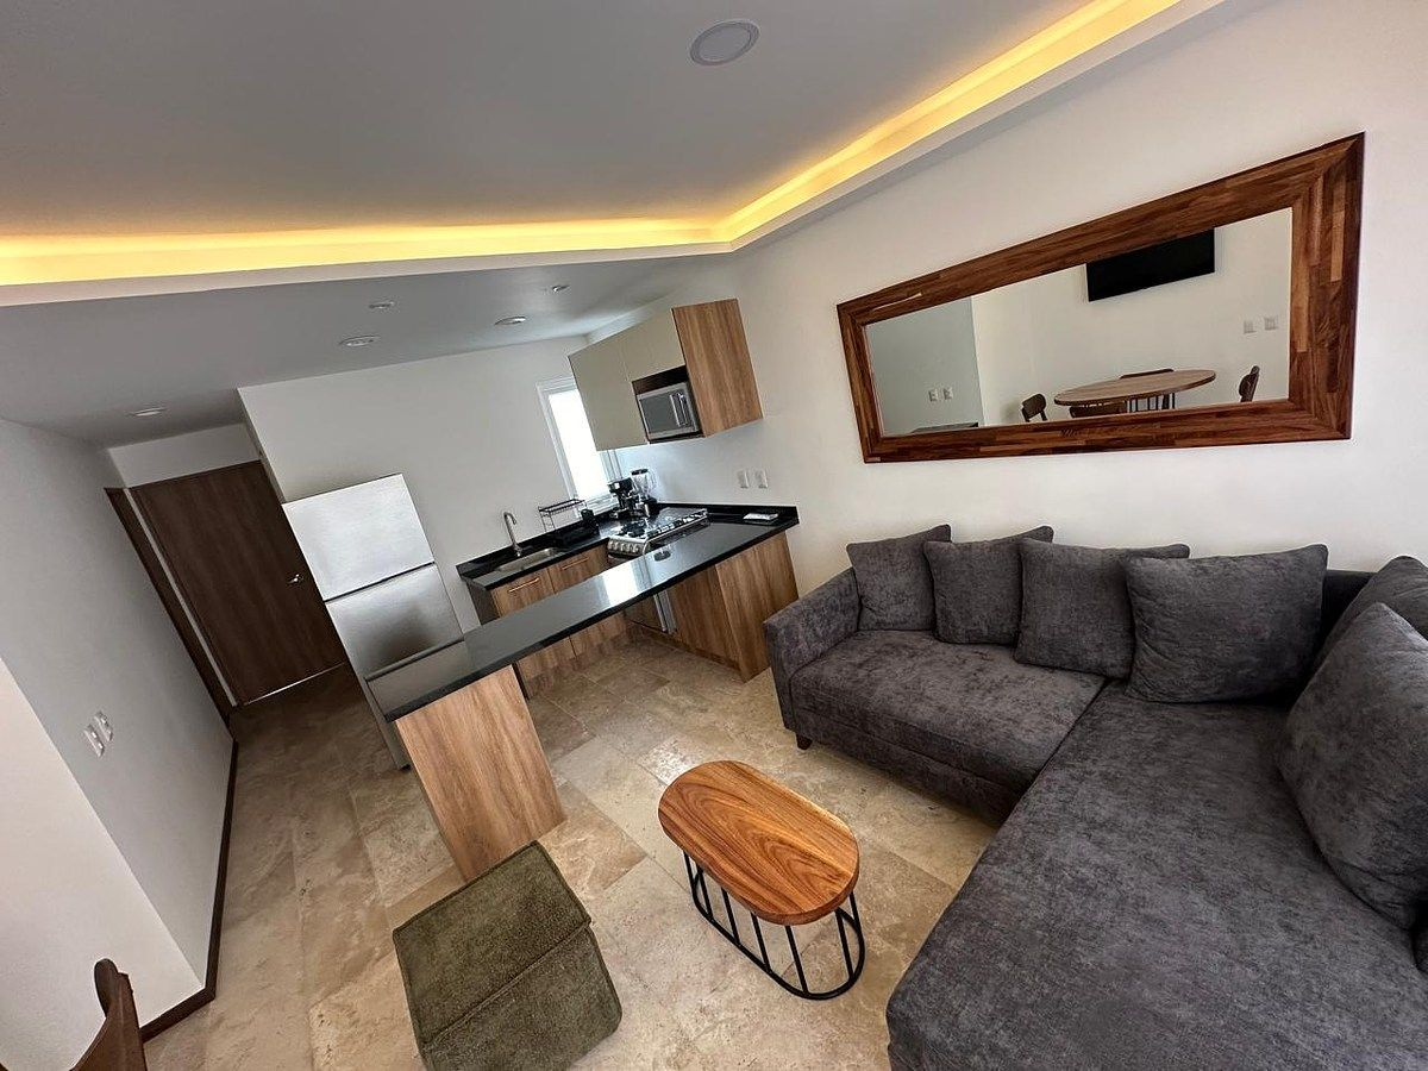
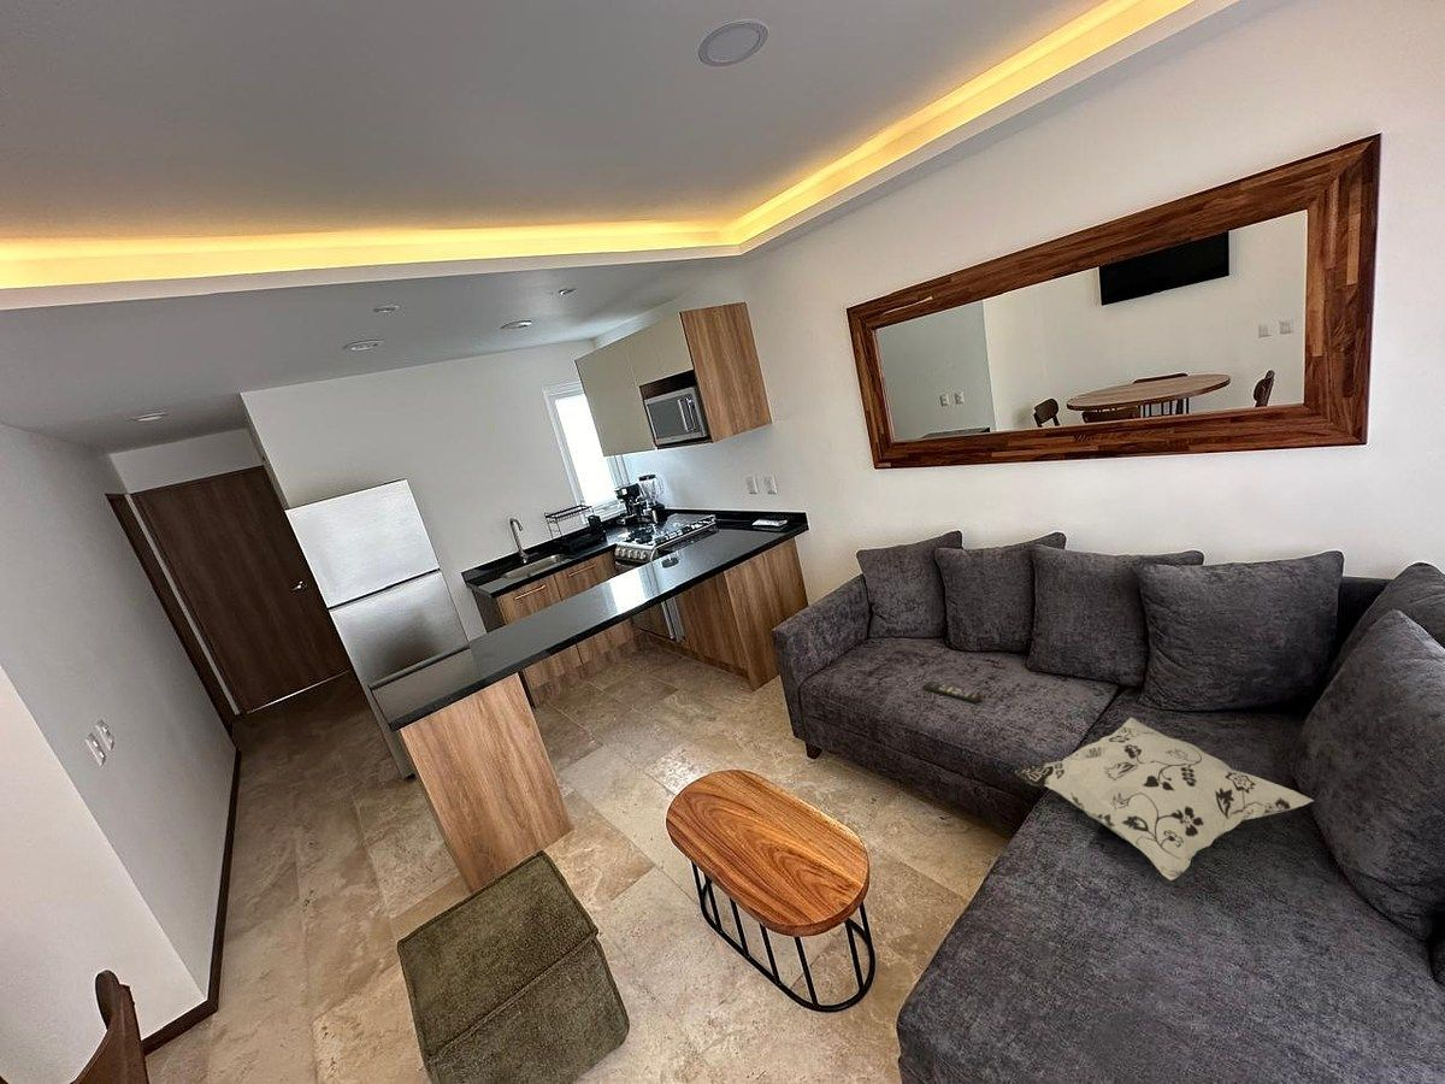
+ decorative pillow (1148, 784)
+ remote control (950, 691)
